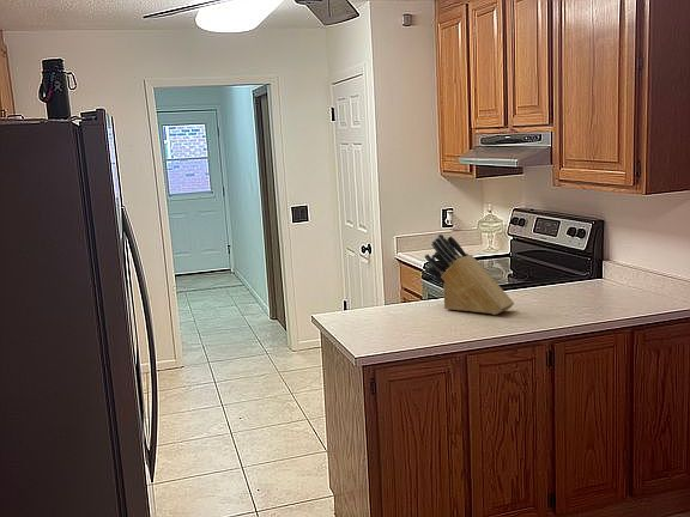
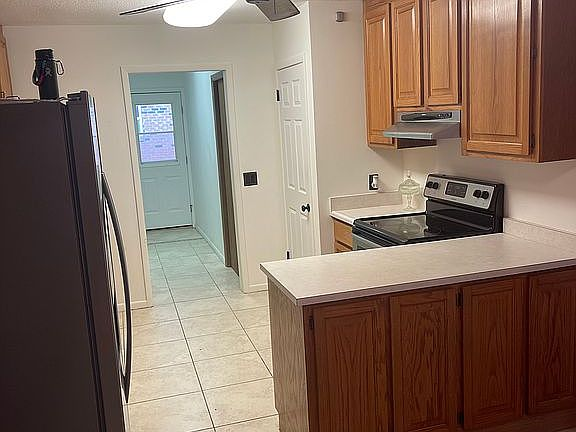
- knife block (467, 272)
